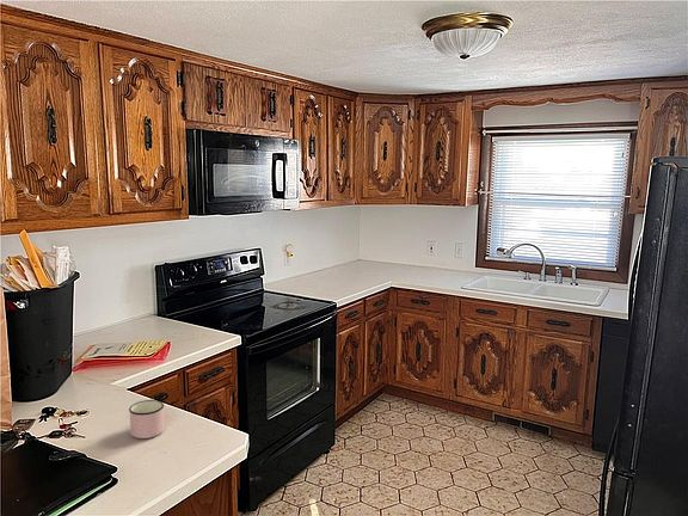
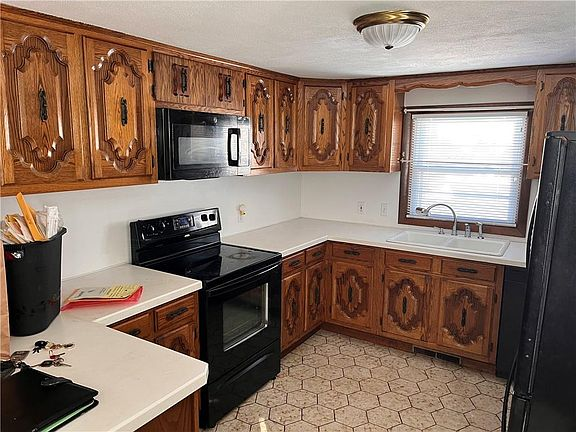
- mug (148, 416)
